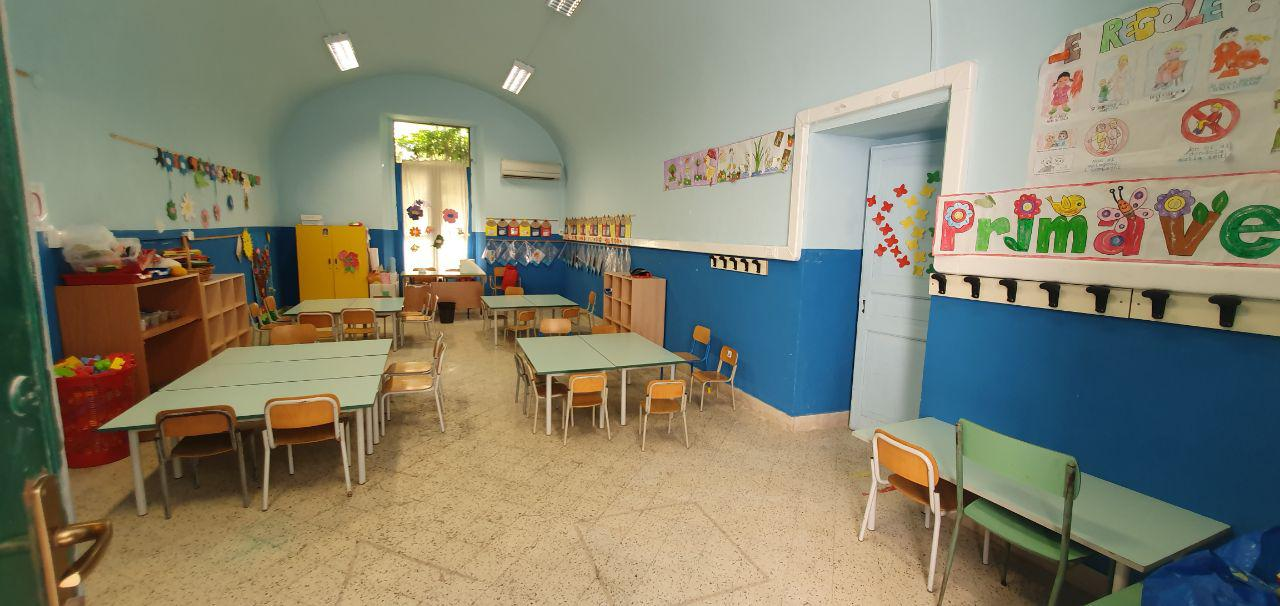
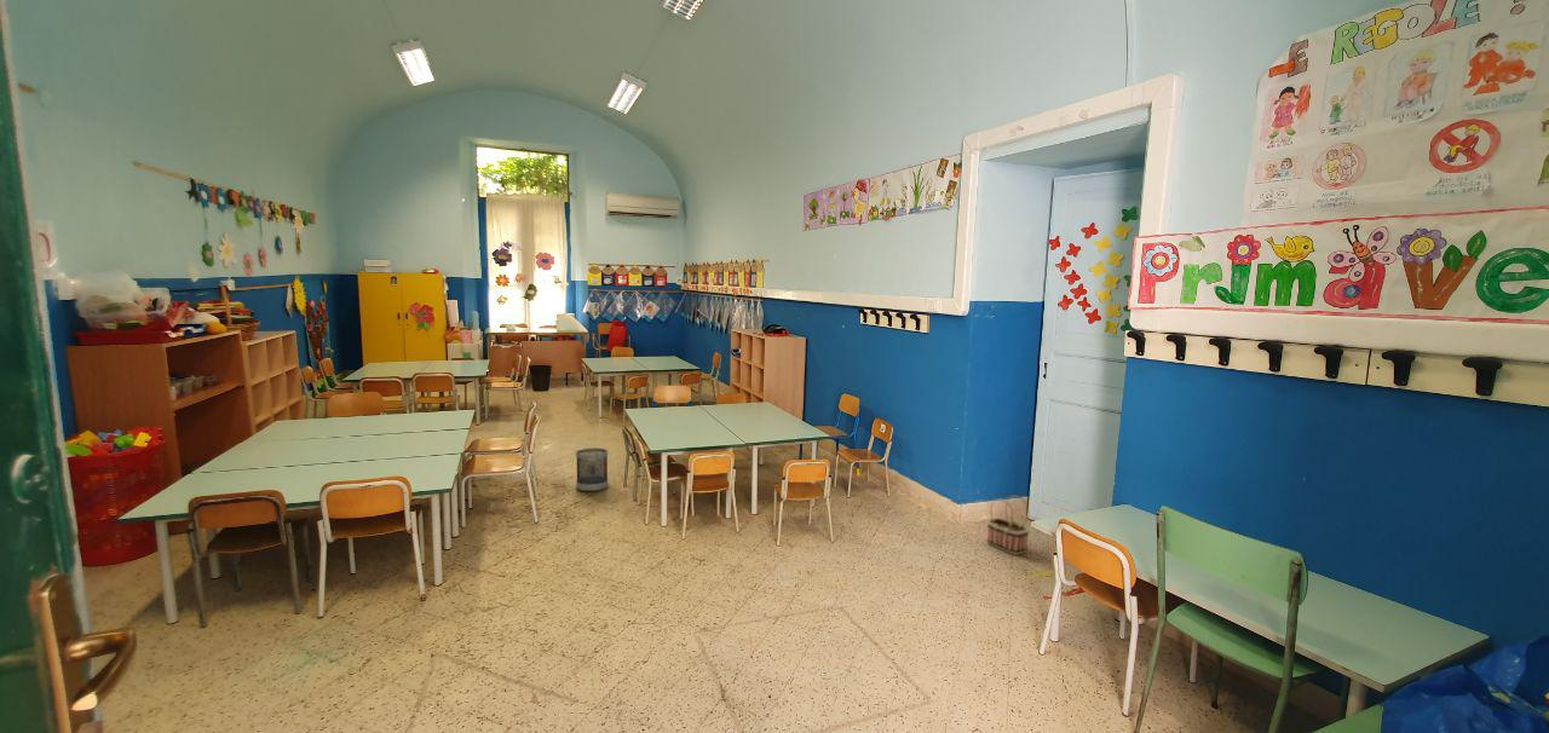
+ basket (1007, 521)
+ wastebasket (592, 468)
